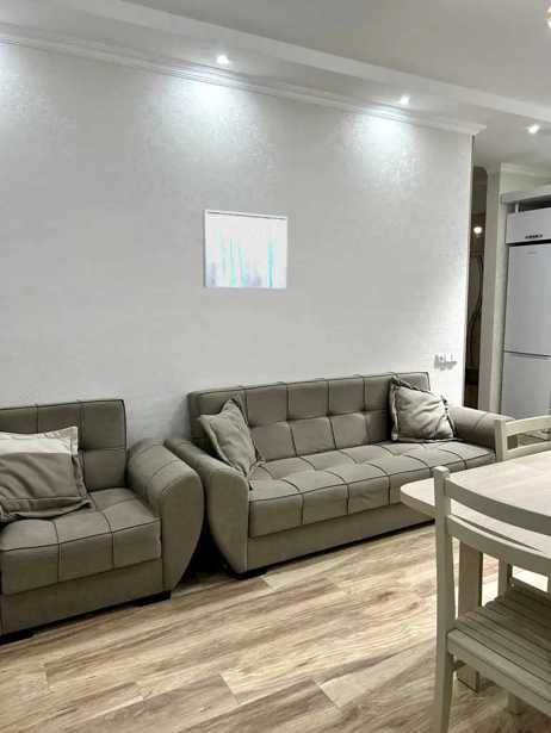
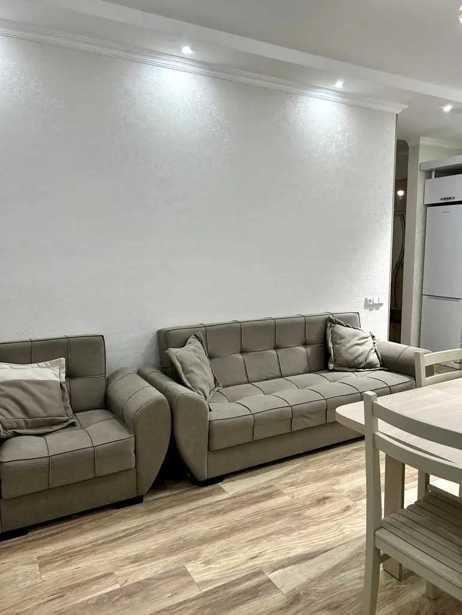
- wall art (246, 250)
